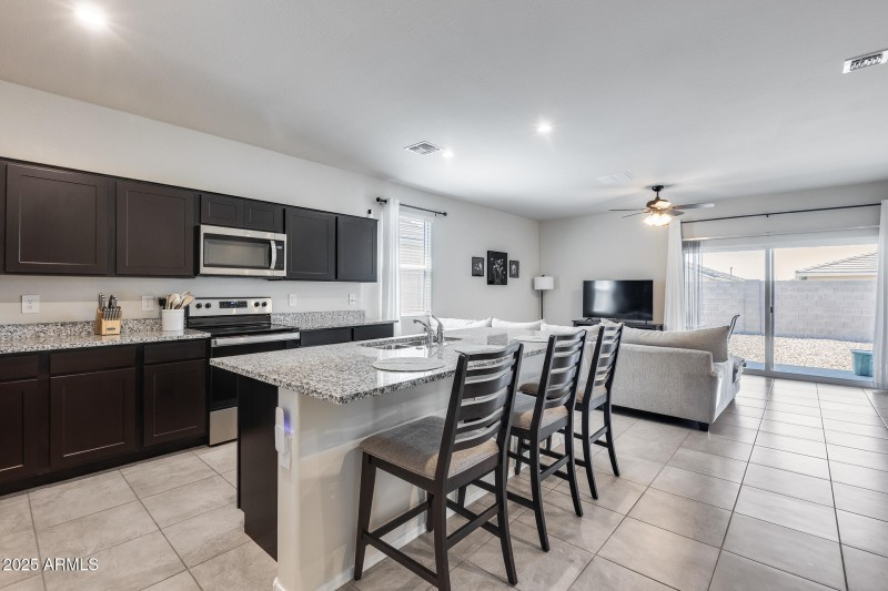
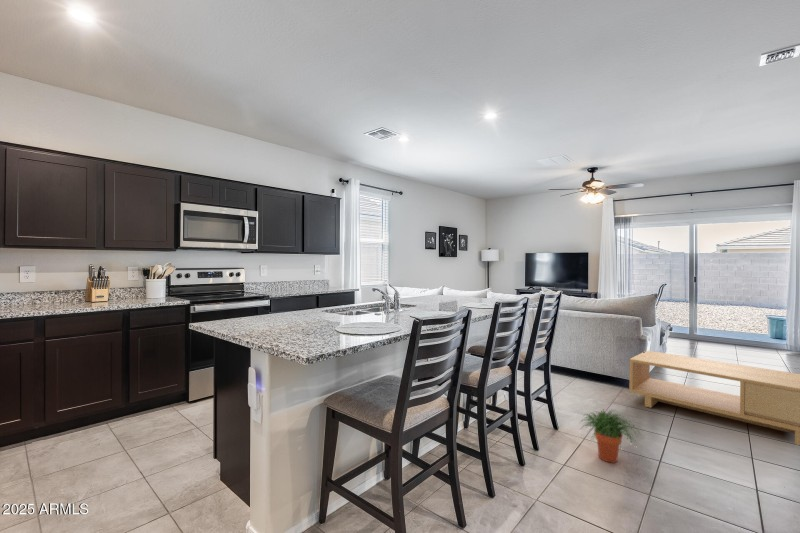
+ potted plant (608, 435)
+ coffee table (720, 392)
